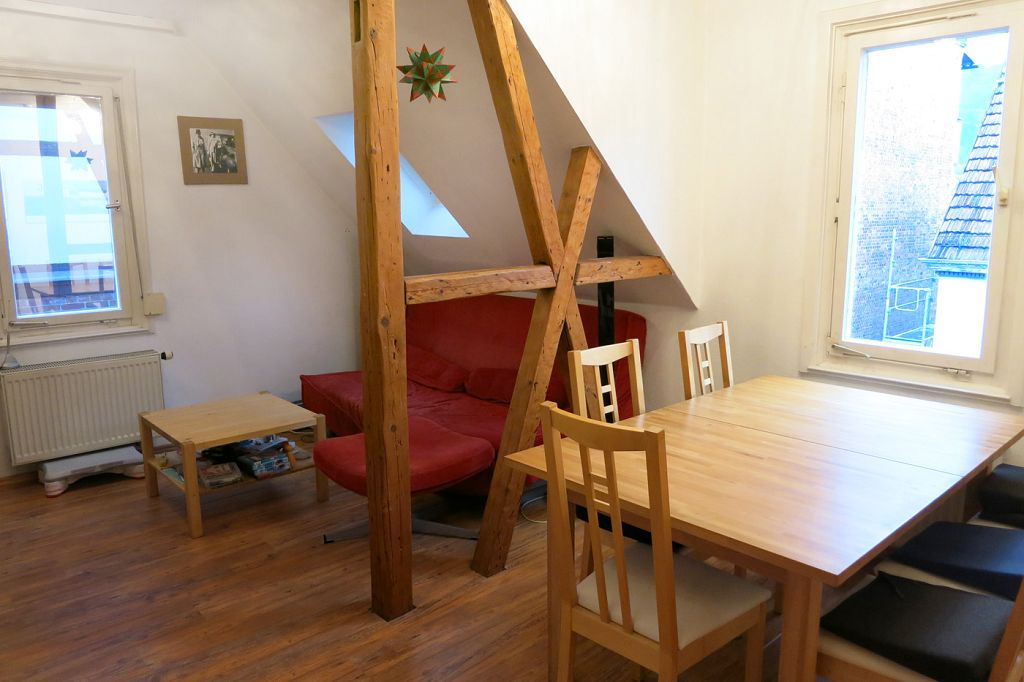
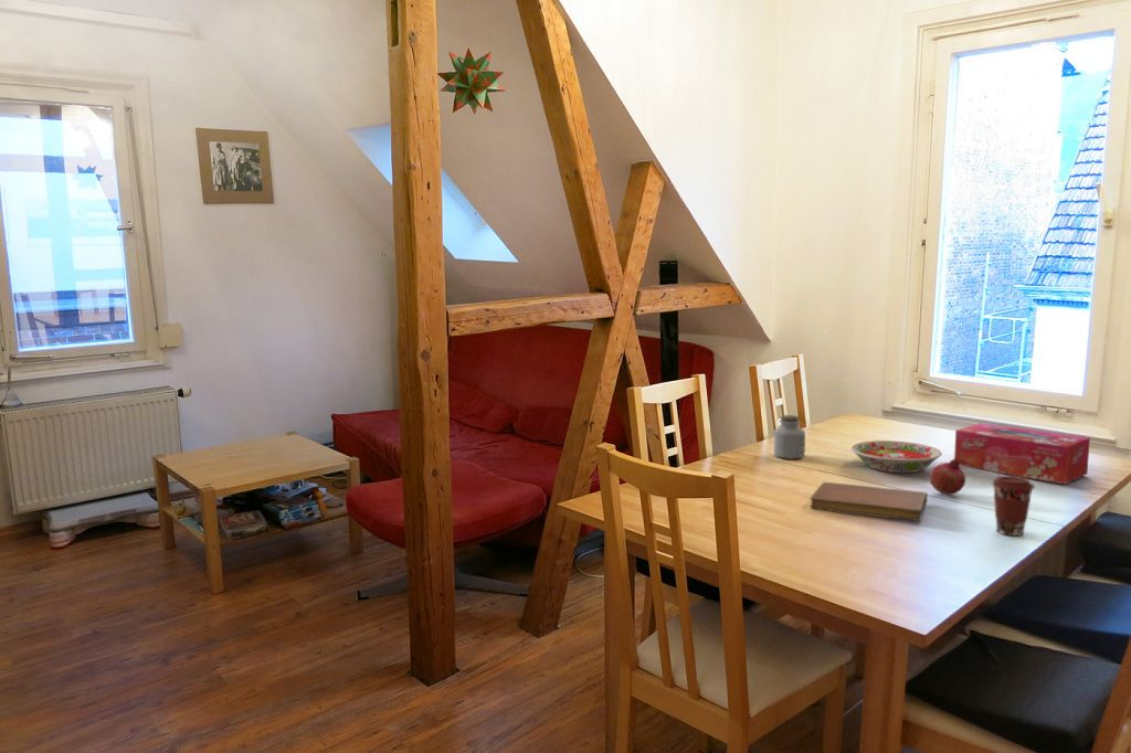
+ notebook (868, 499)
+ bowl (895, 457)
+ jar (789, 435)
+ coffee cup (1011, 505)
+ tissue box (1019, 452)
+ fruit (948, 476)
